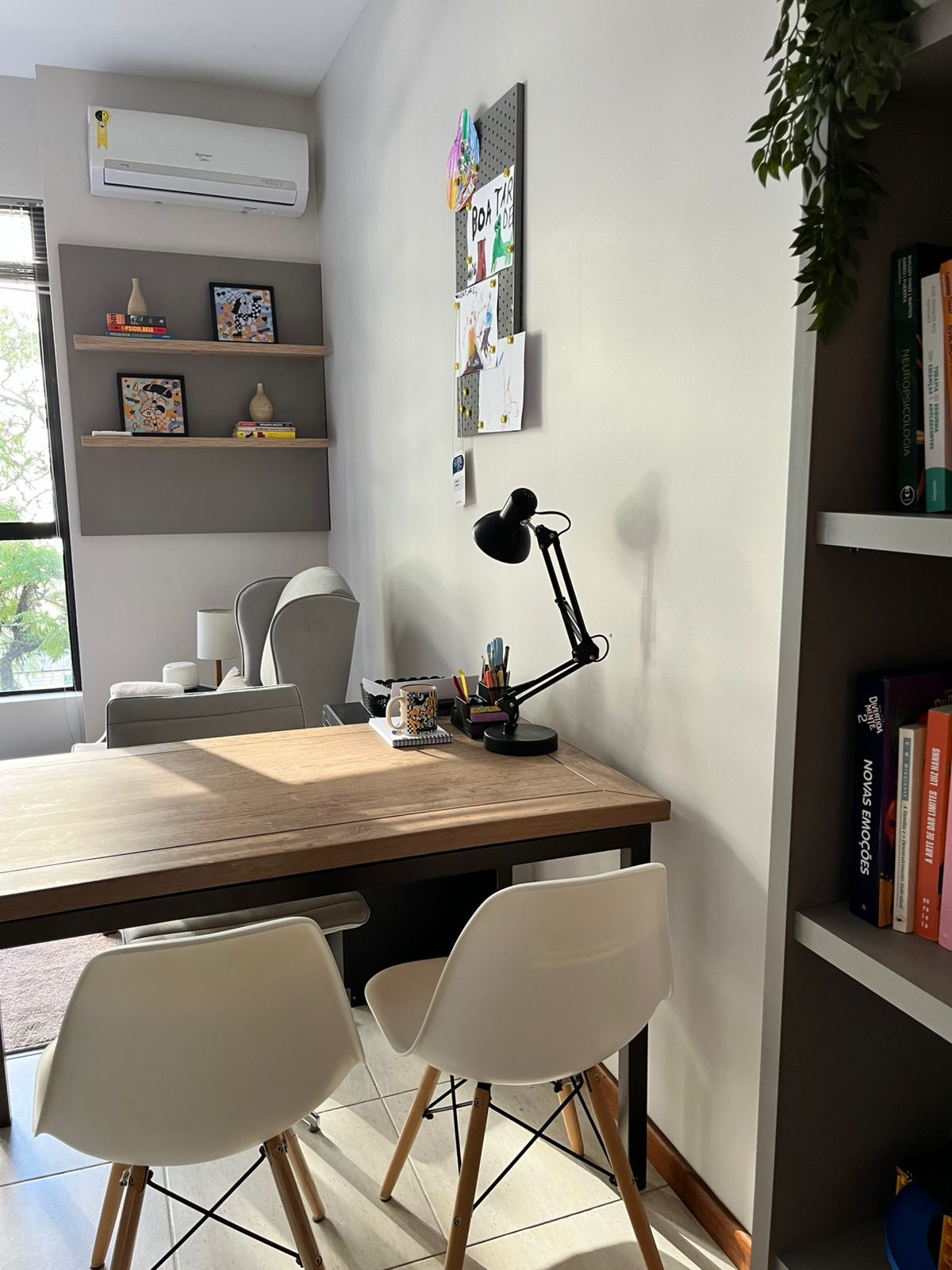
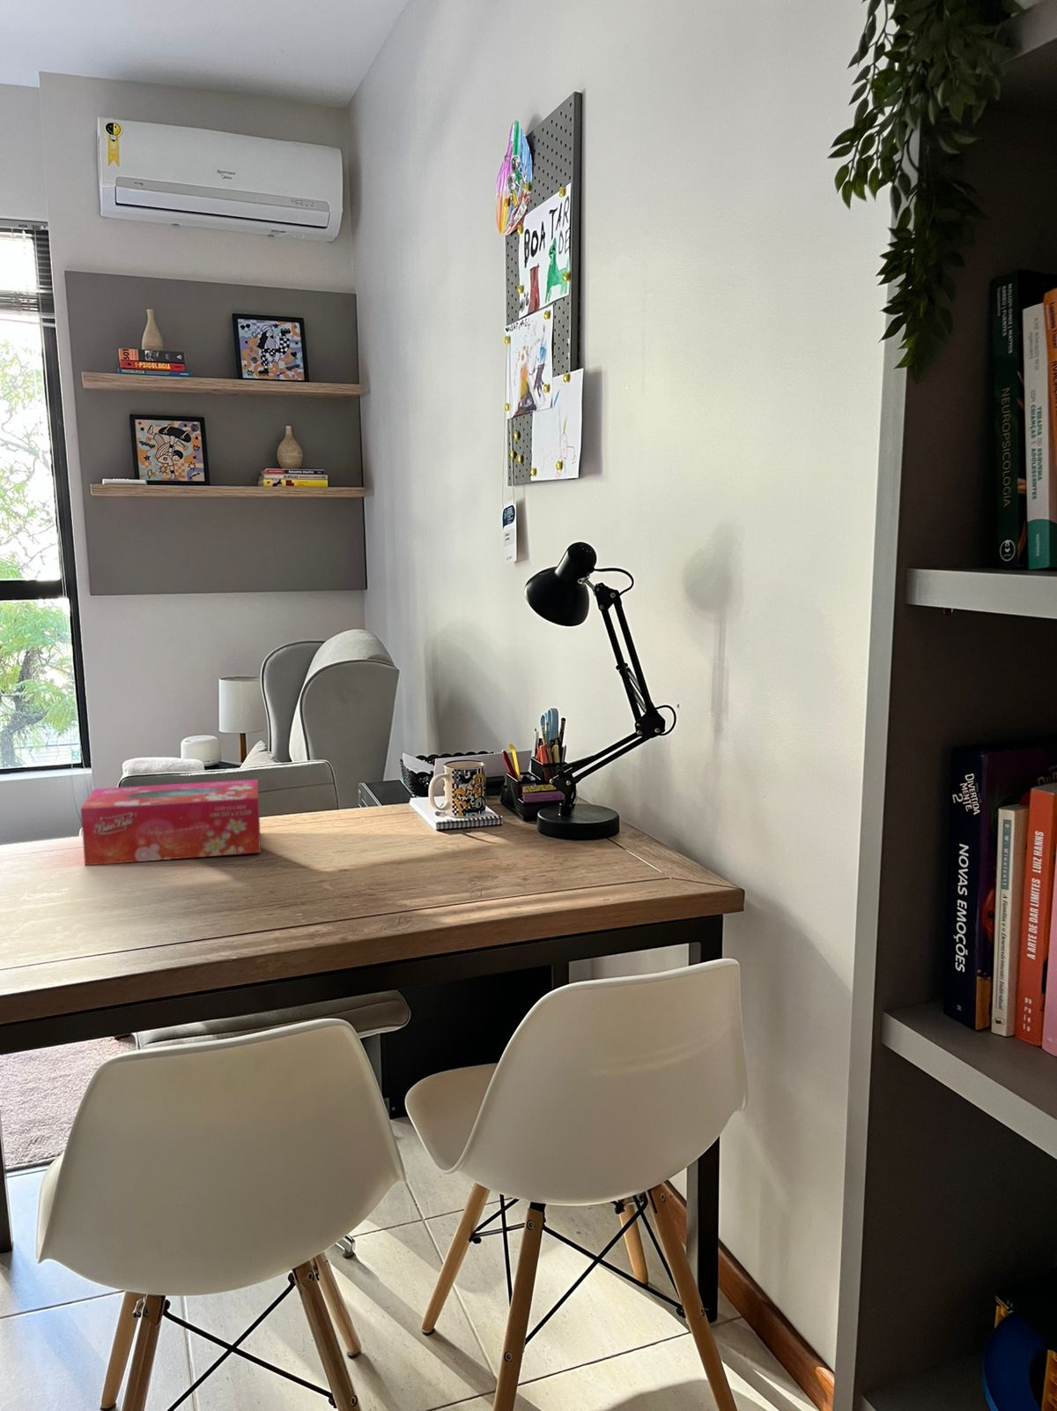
+ tissue box (175, 820)
